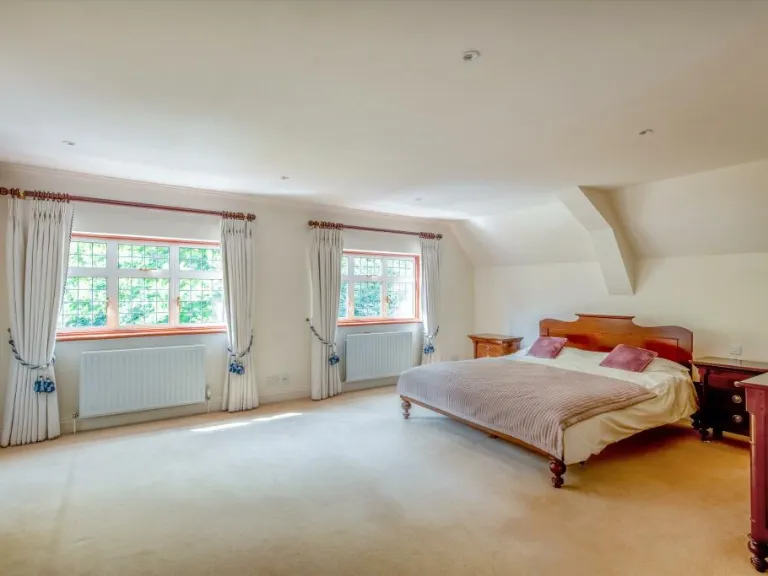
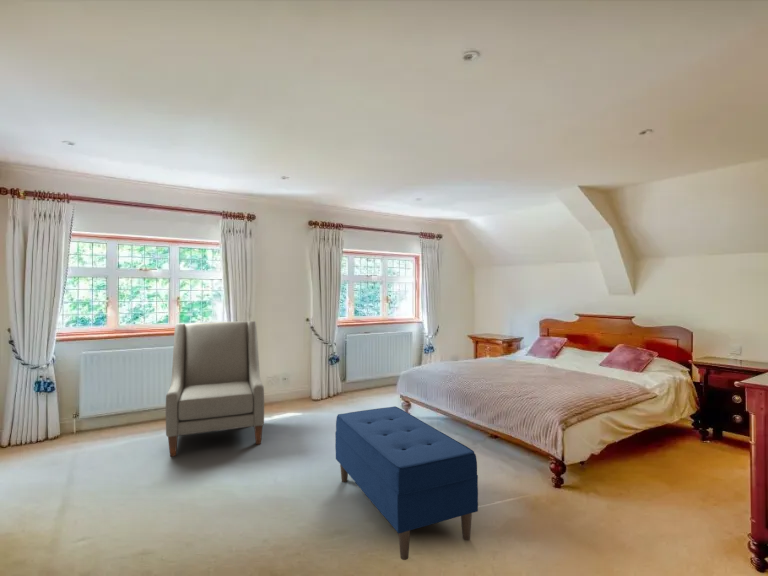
+ chair (217, 380)
+ bench (397, 468)
